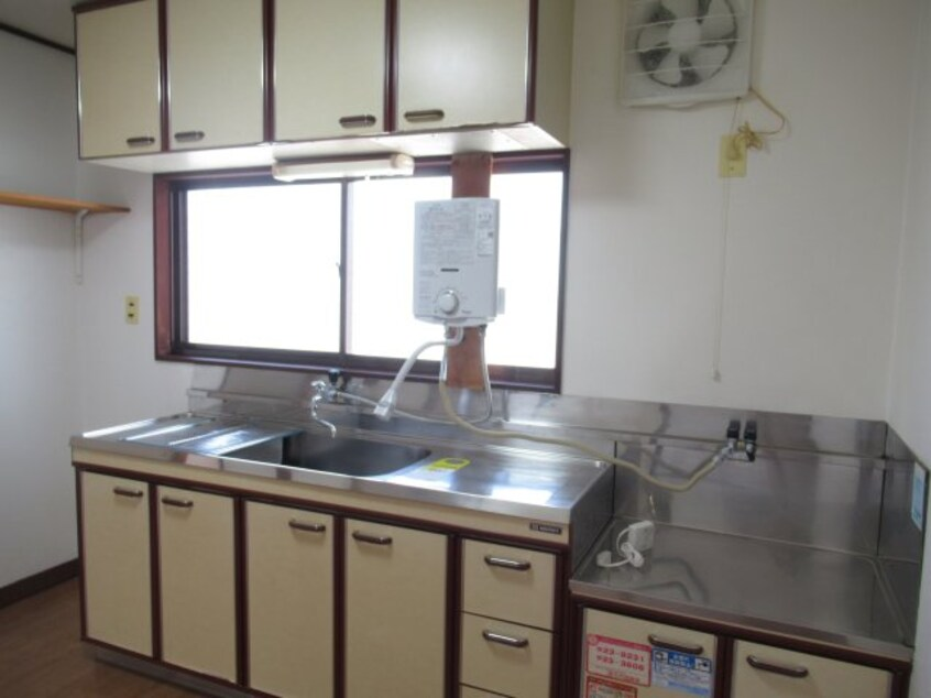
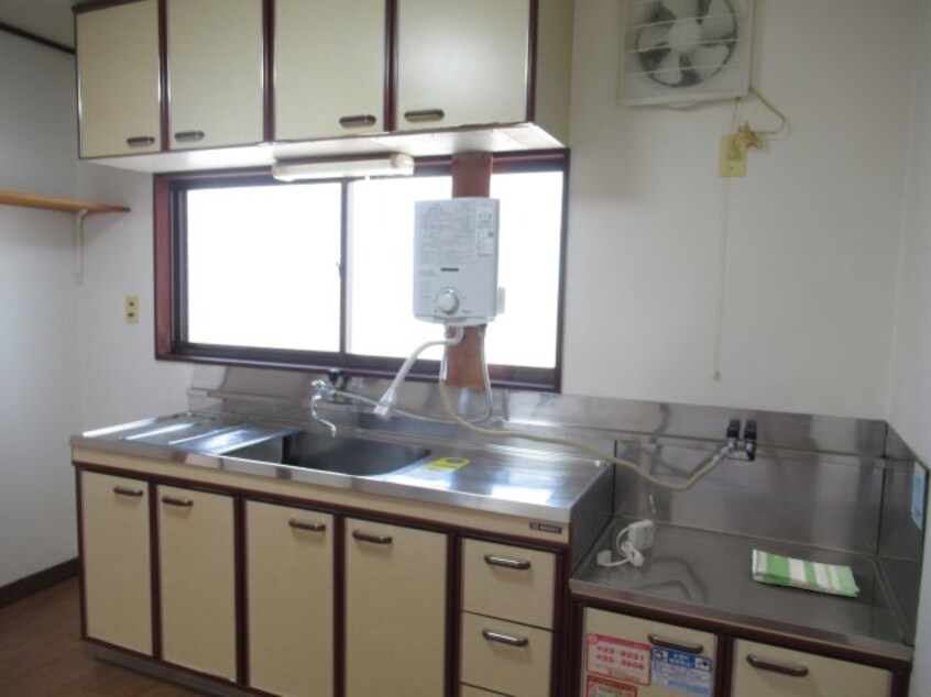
+ dish towel (801, 572)
